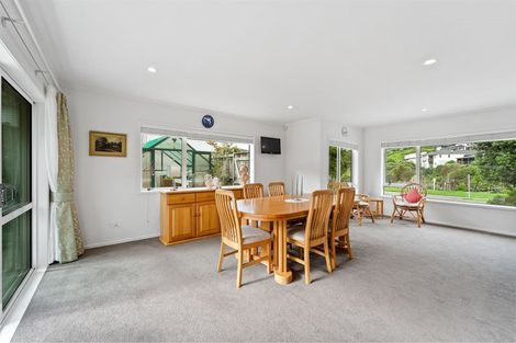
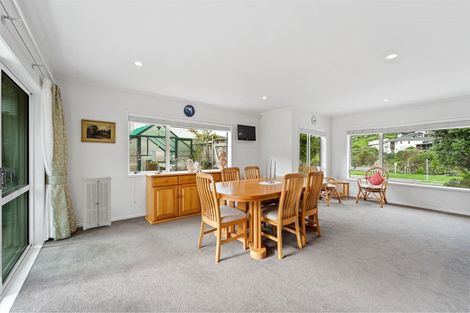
+ storage cabinet (96, 201)
